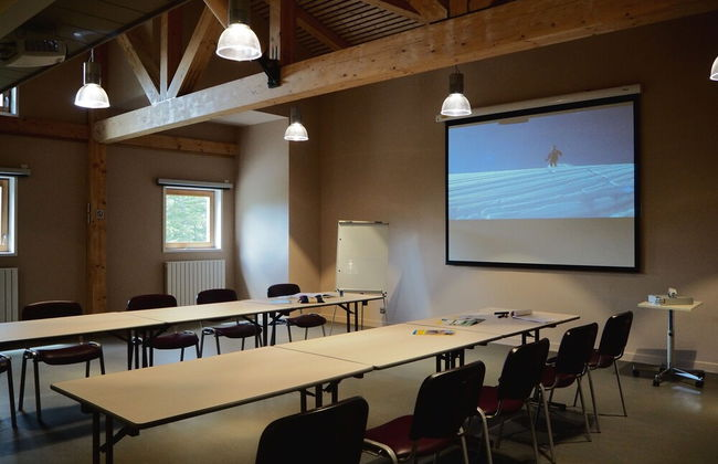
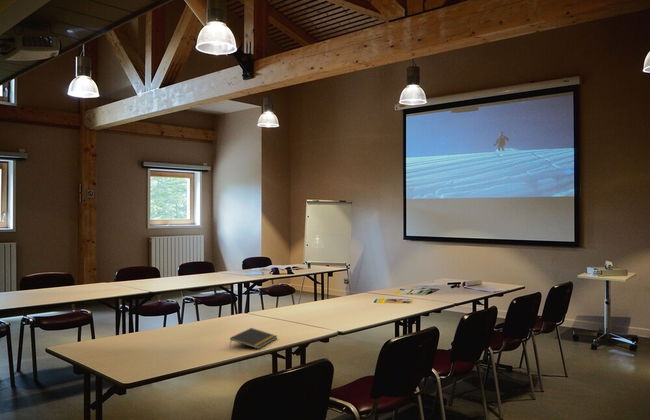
+ notepad (254, 337)
